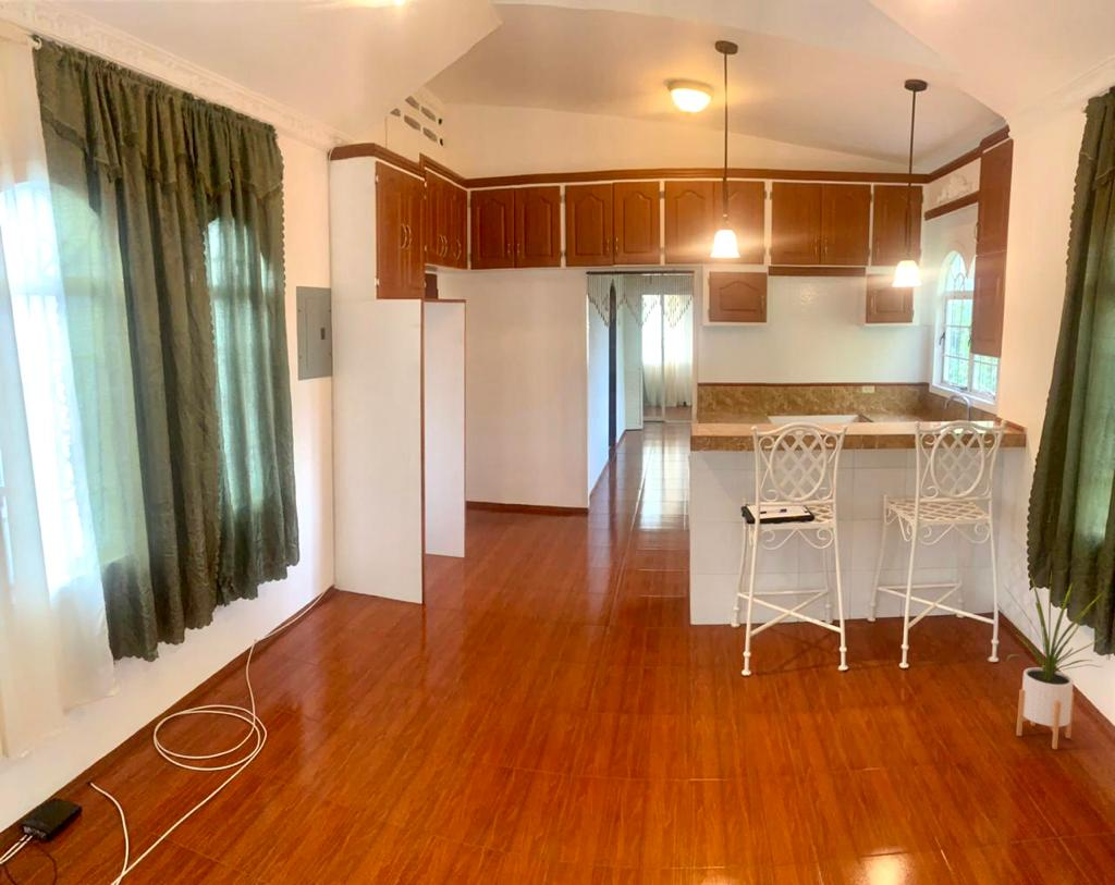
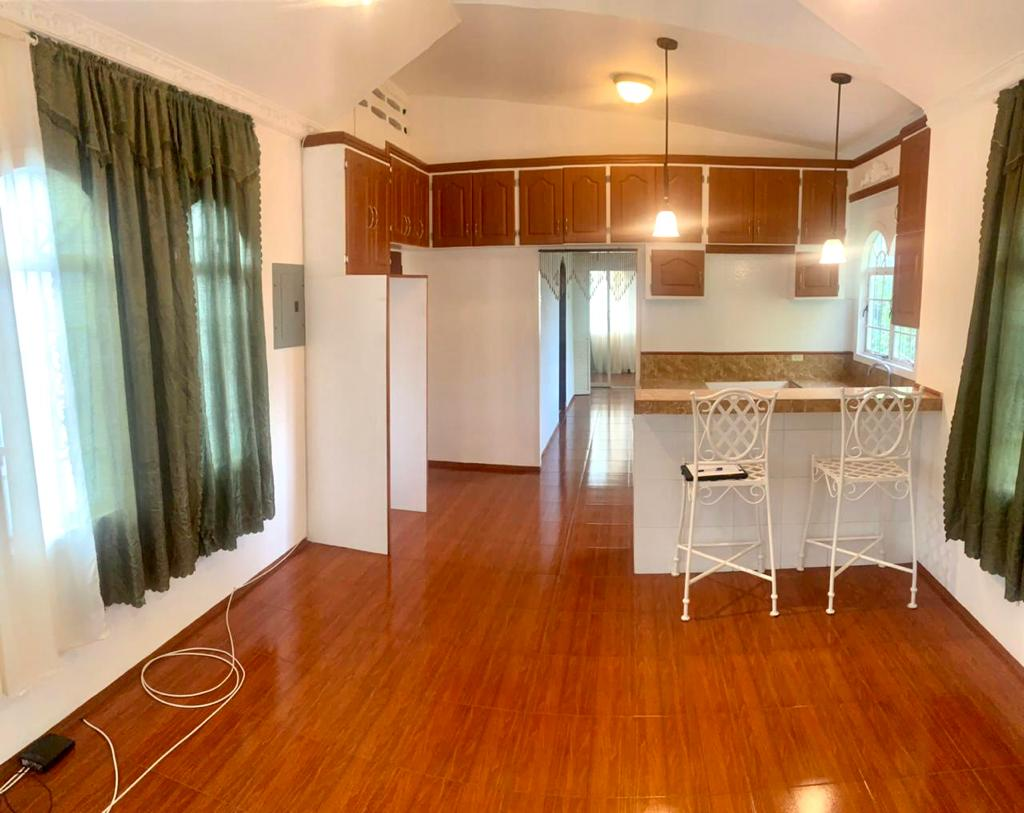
- house plant (1052, 657)
